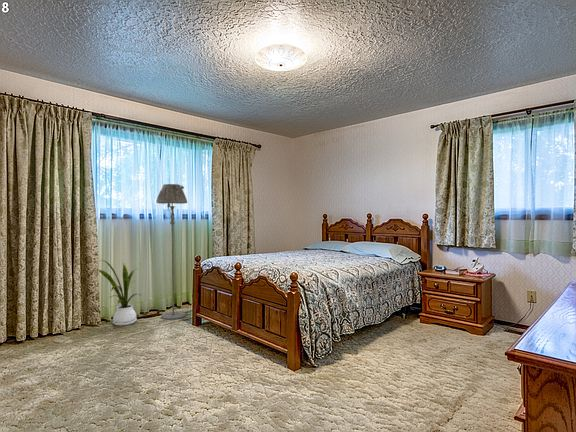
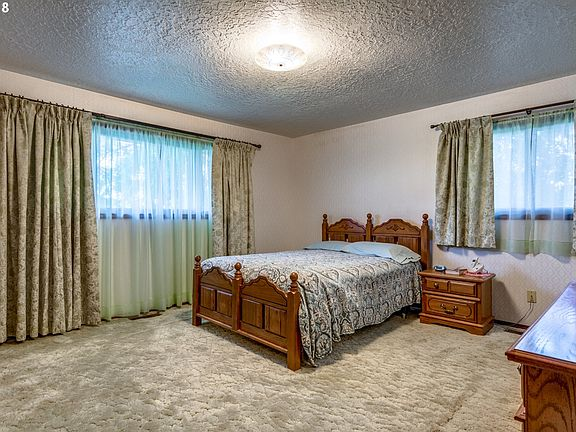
- floor lamp (172, 250)
- house plant (121, 290)
